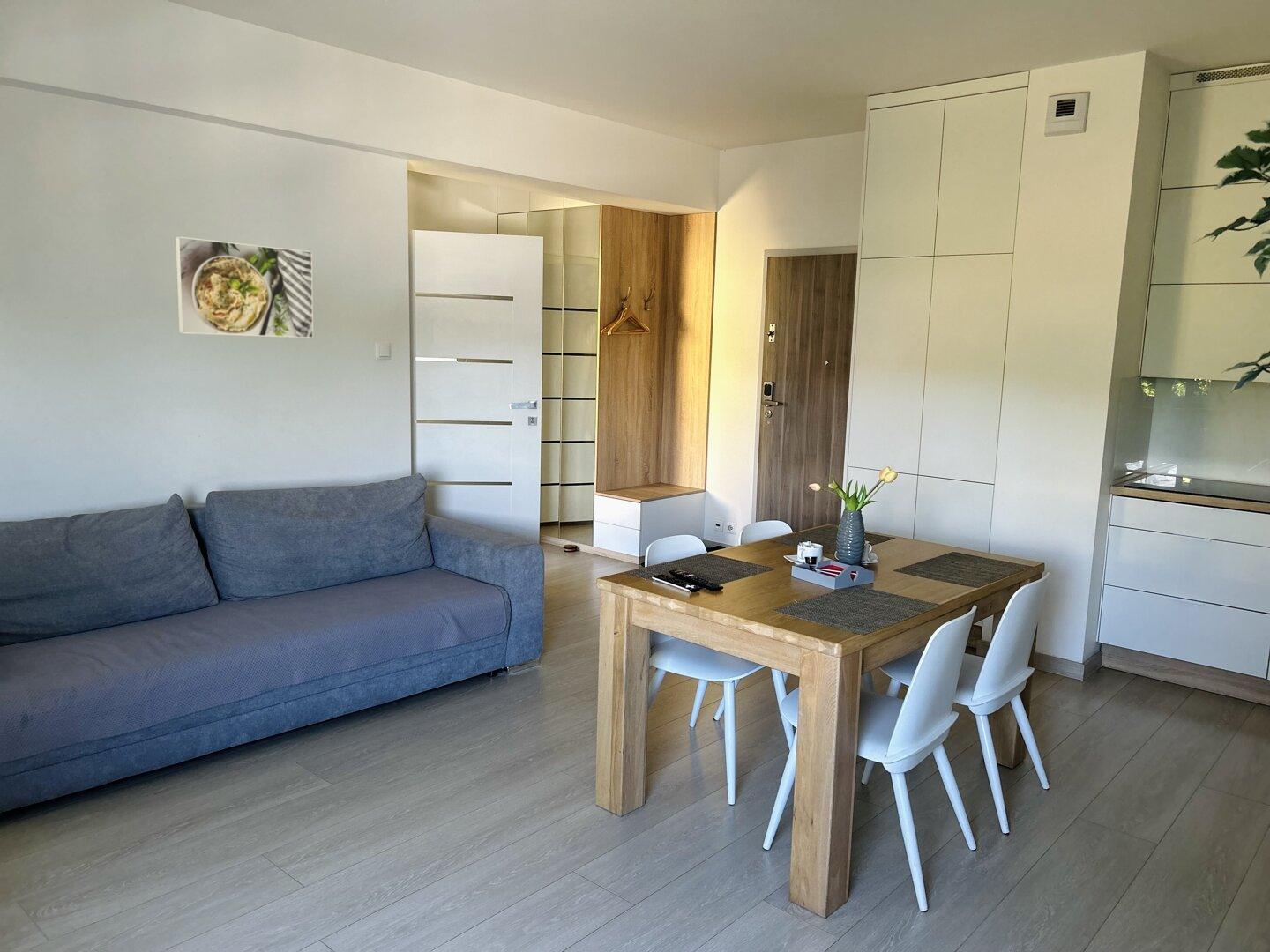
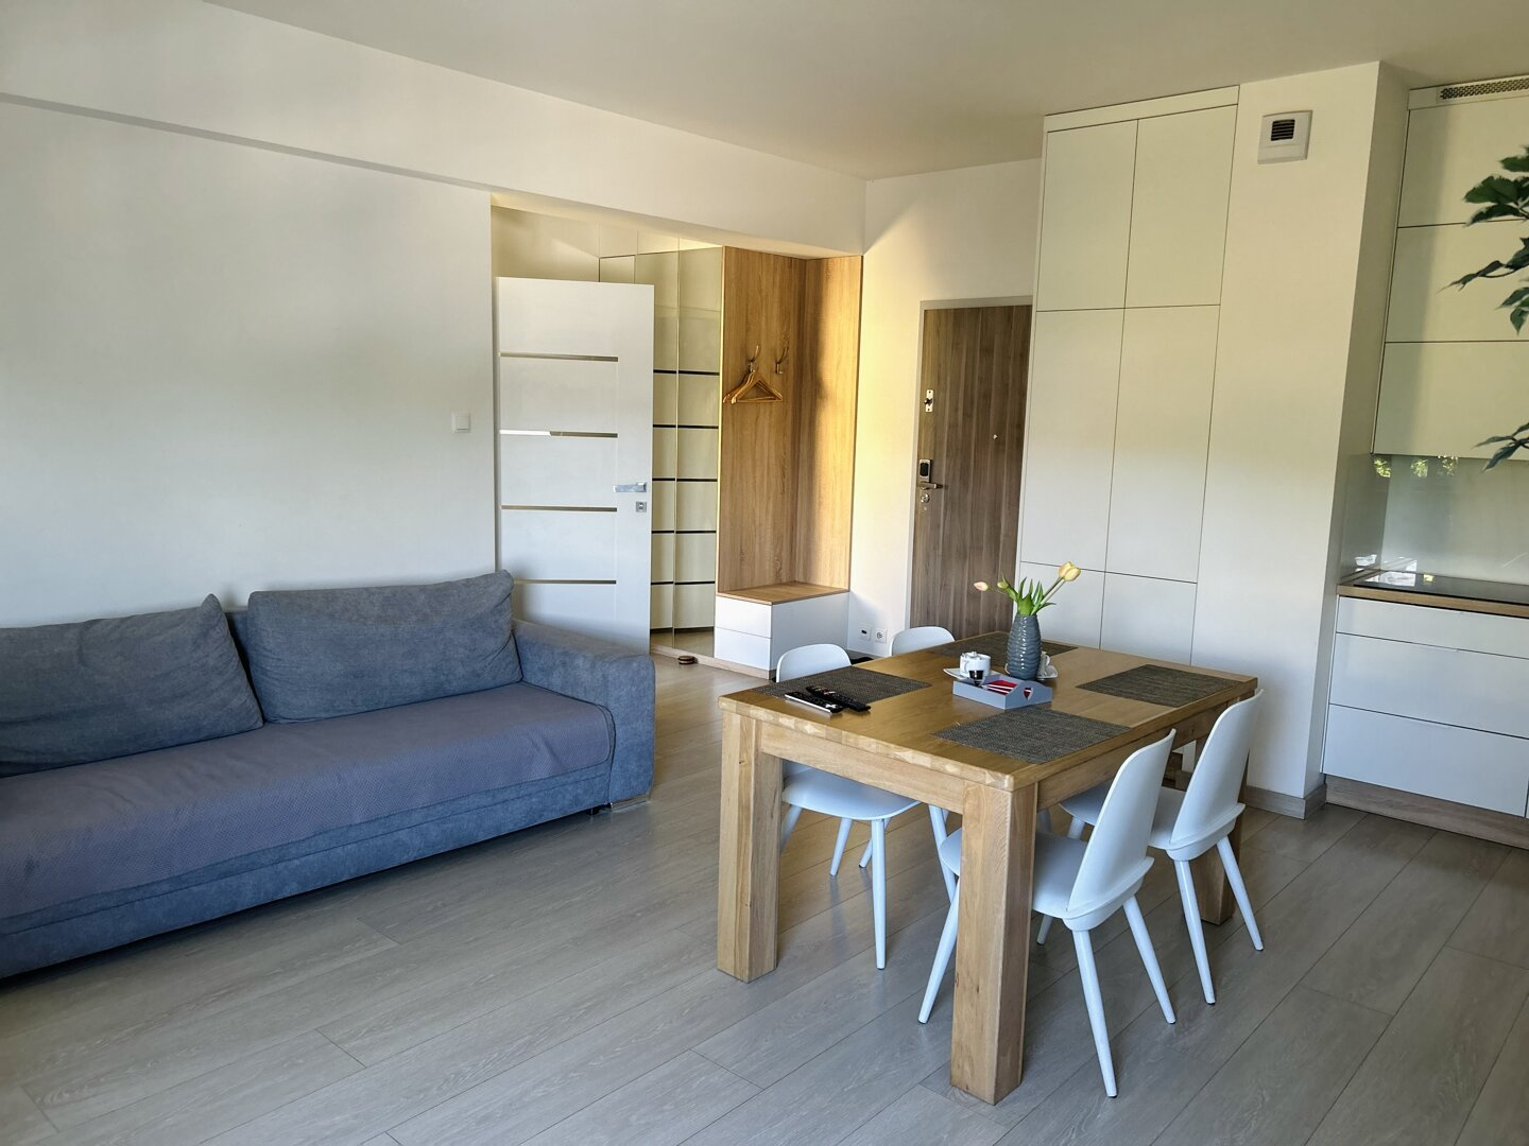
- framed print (248, 290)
